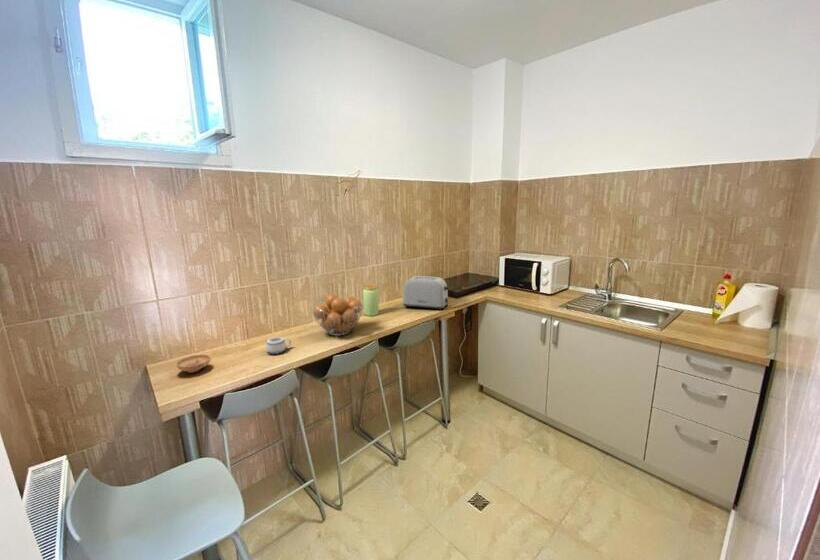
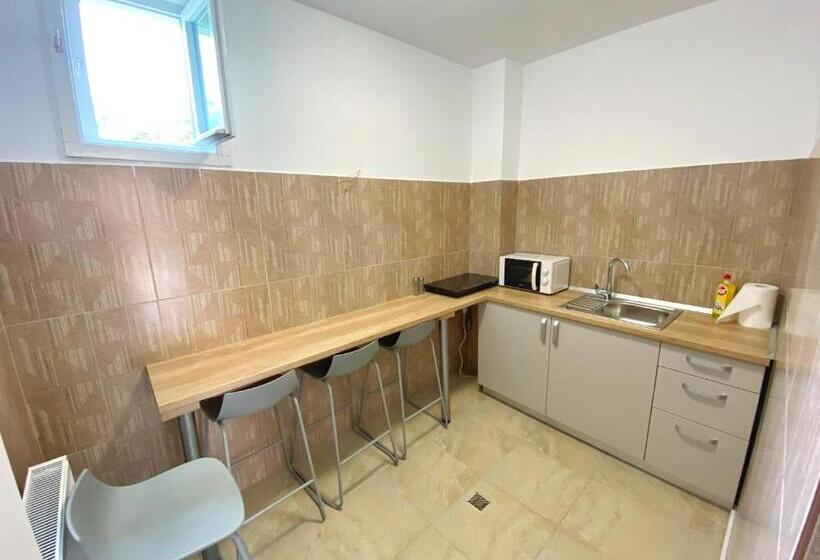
- fruit basket (338, 314)
- jar (370, 300)
- bowl (194, 364)
- mug (278, 344)
- toaster (426, 292)
